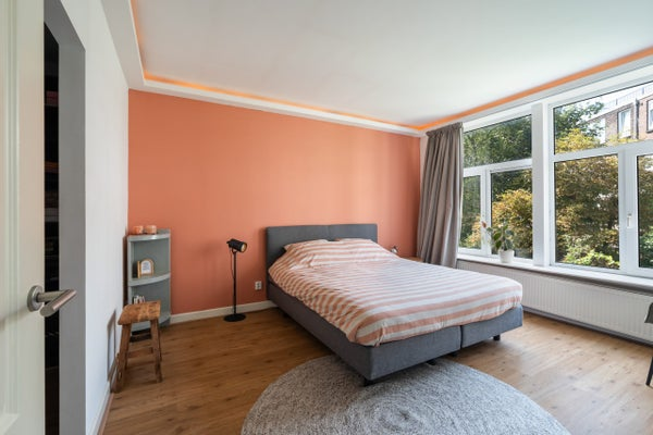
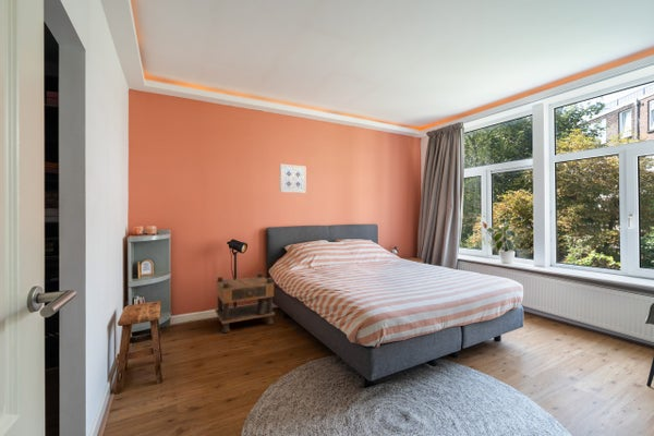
+ nightstand (244, 299)
+ wall art (293, 179)
